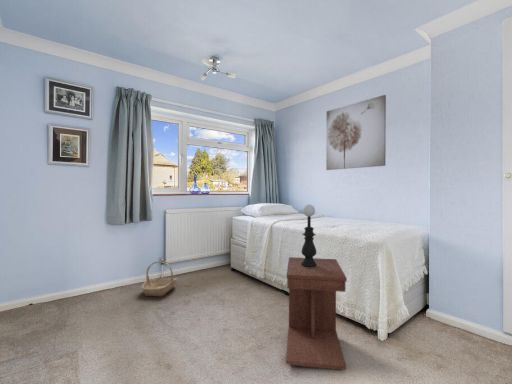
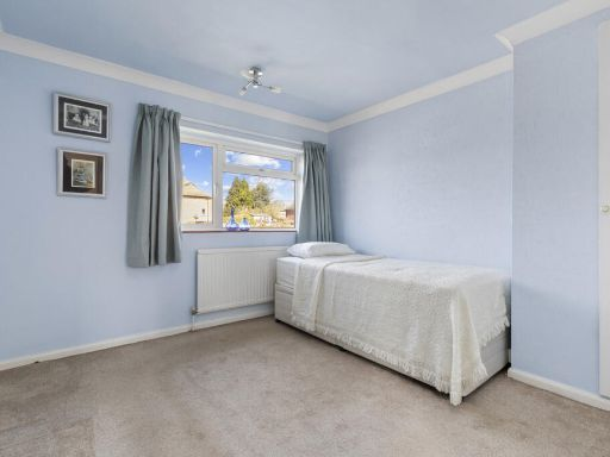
- wall art (353, 136)
- side table (313, 308)
- basket (160, 278)
- table lamp (309, 234)
